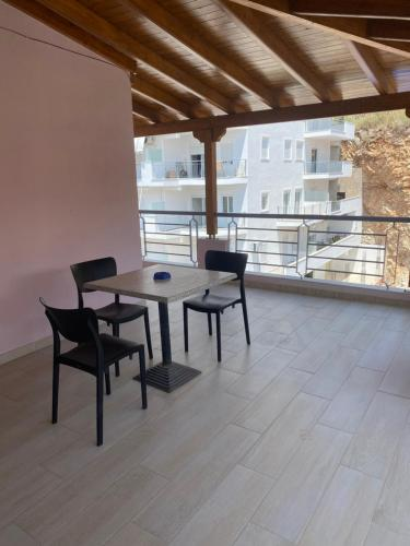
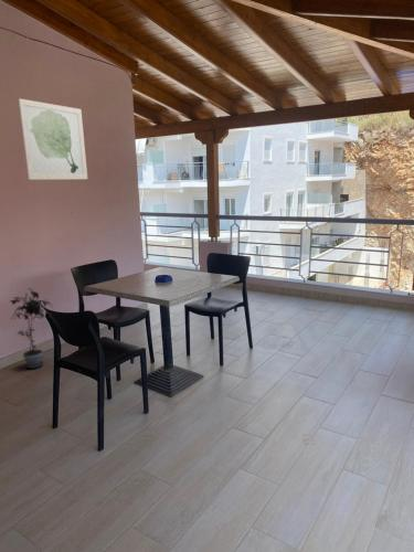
+ wall art (55, 142)
+ potted plant (31, 329)
